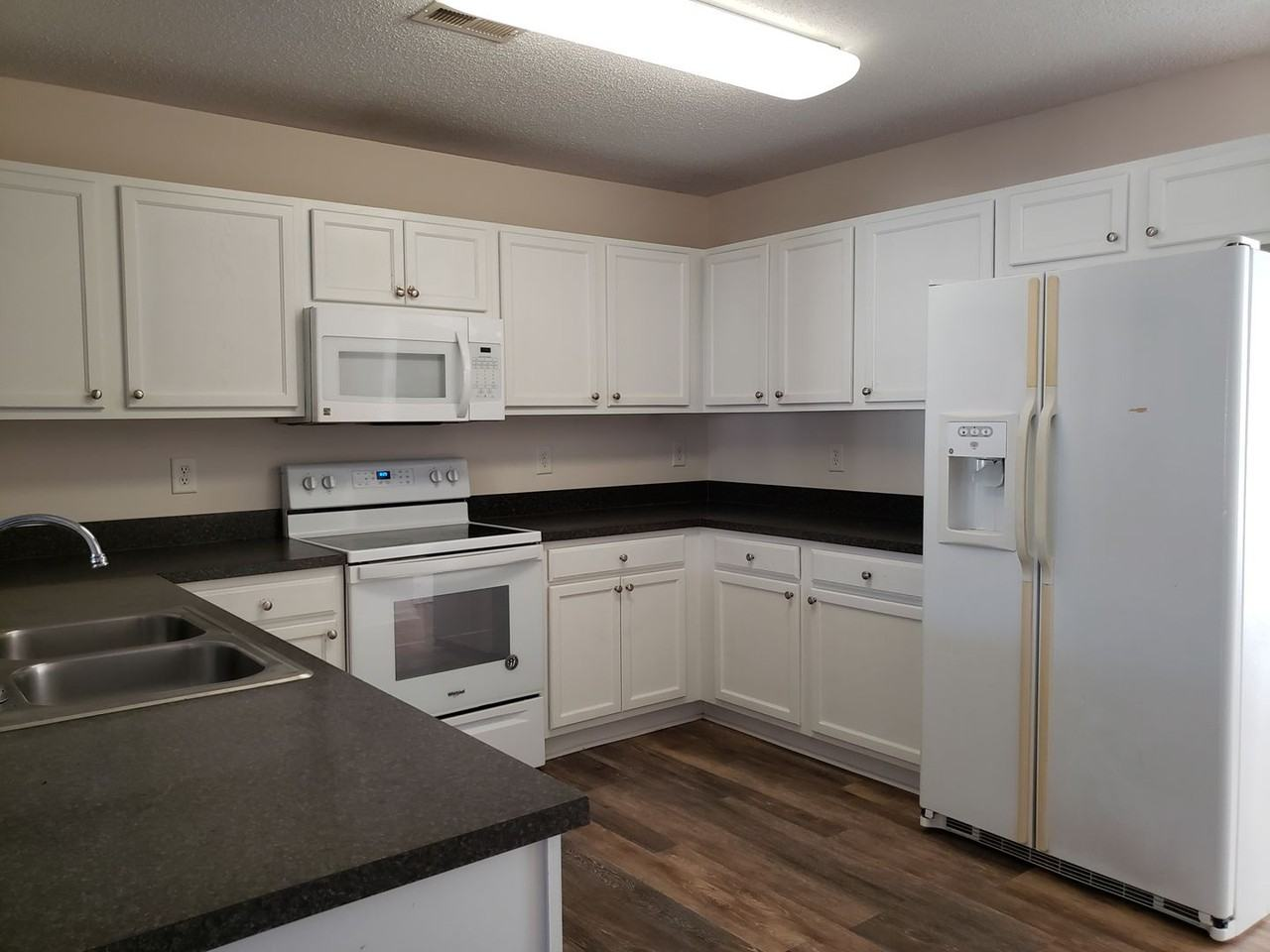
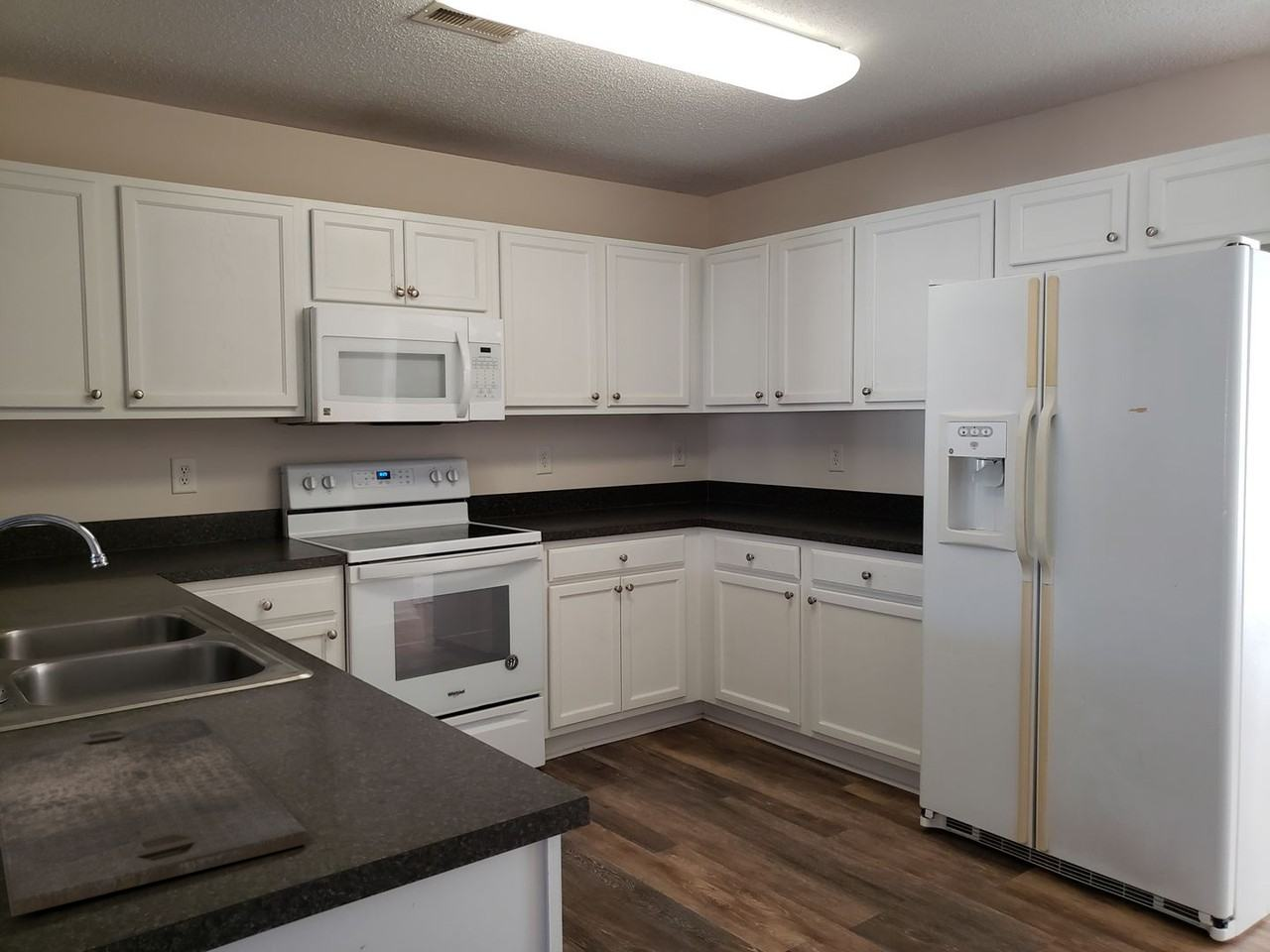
+ cutting board (128, 789)
